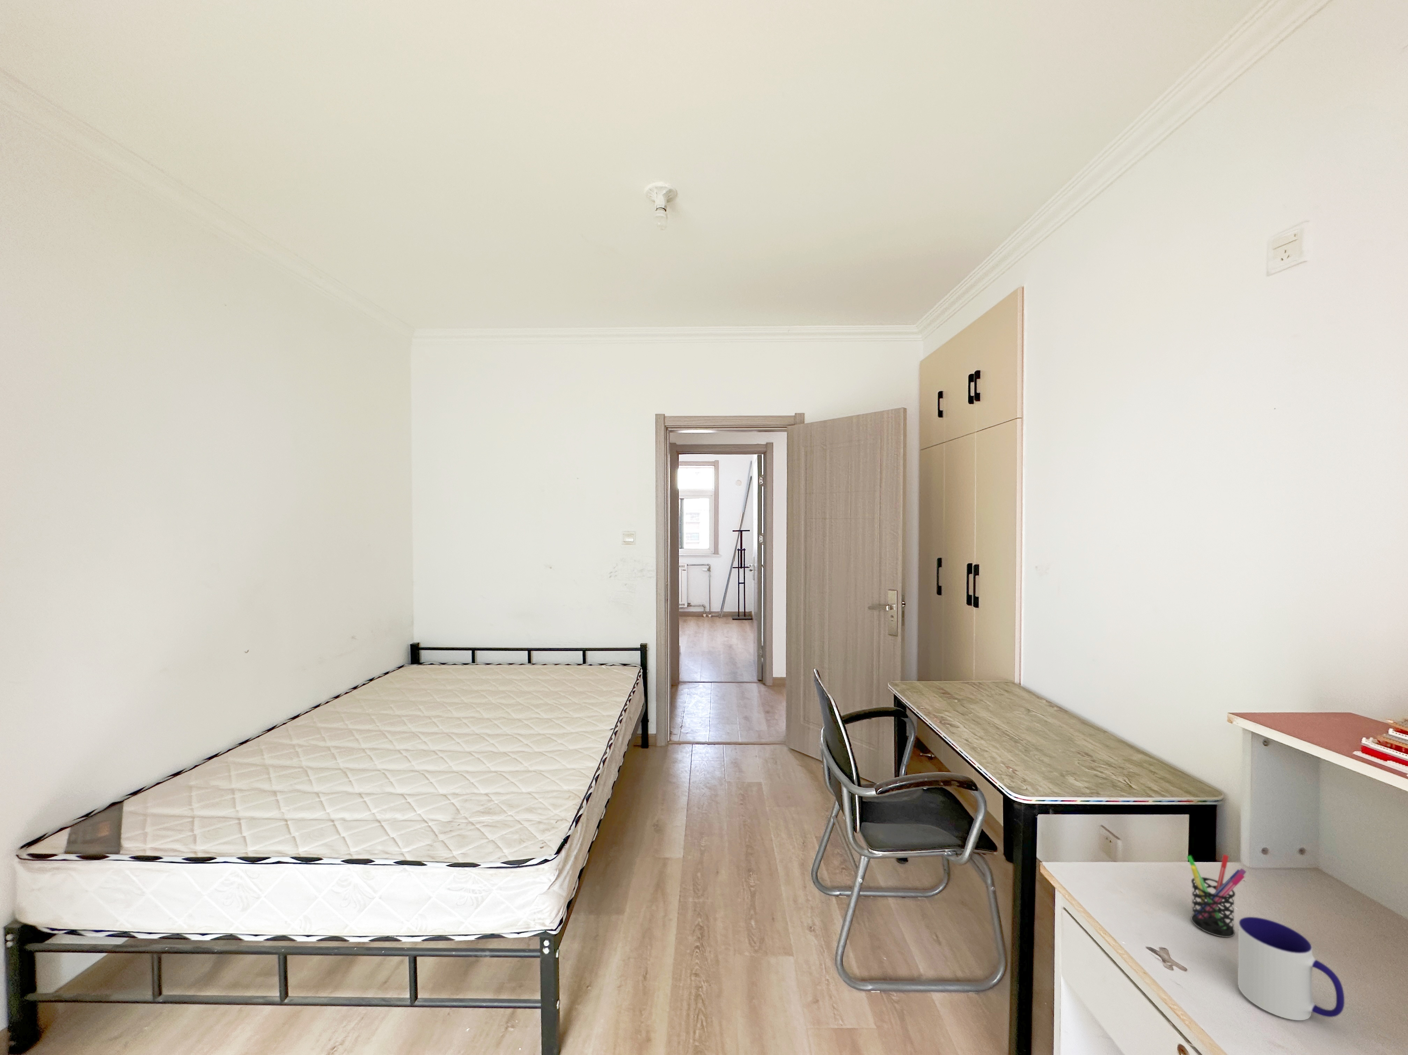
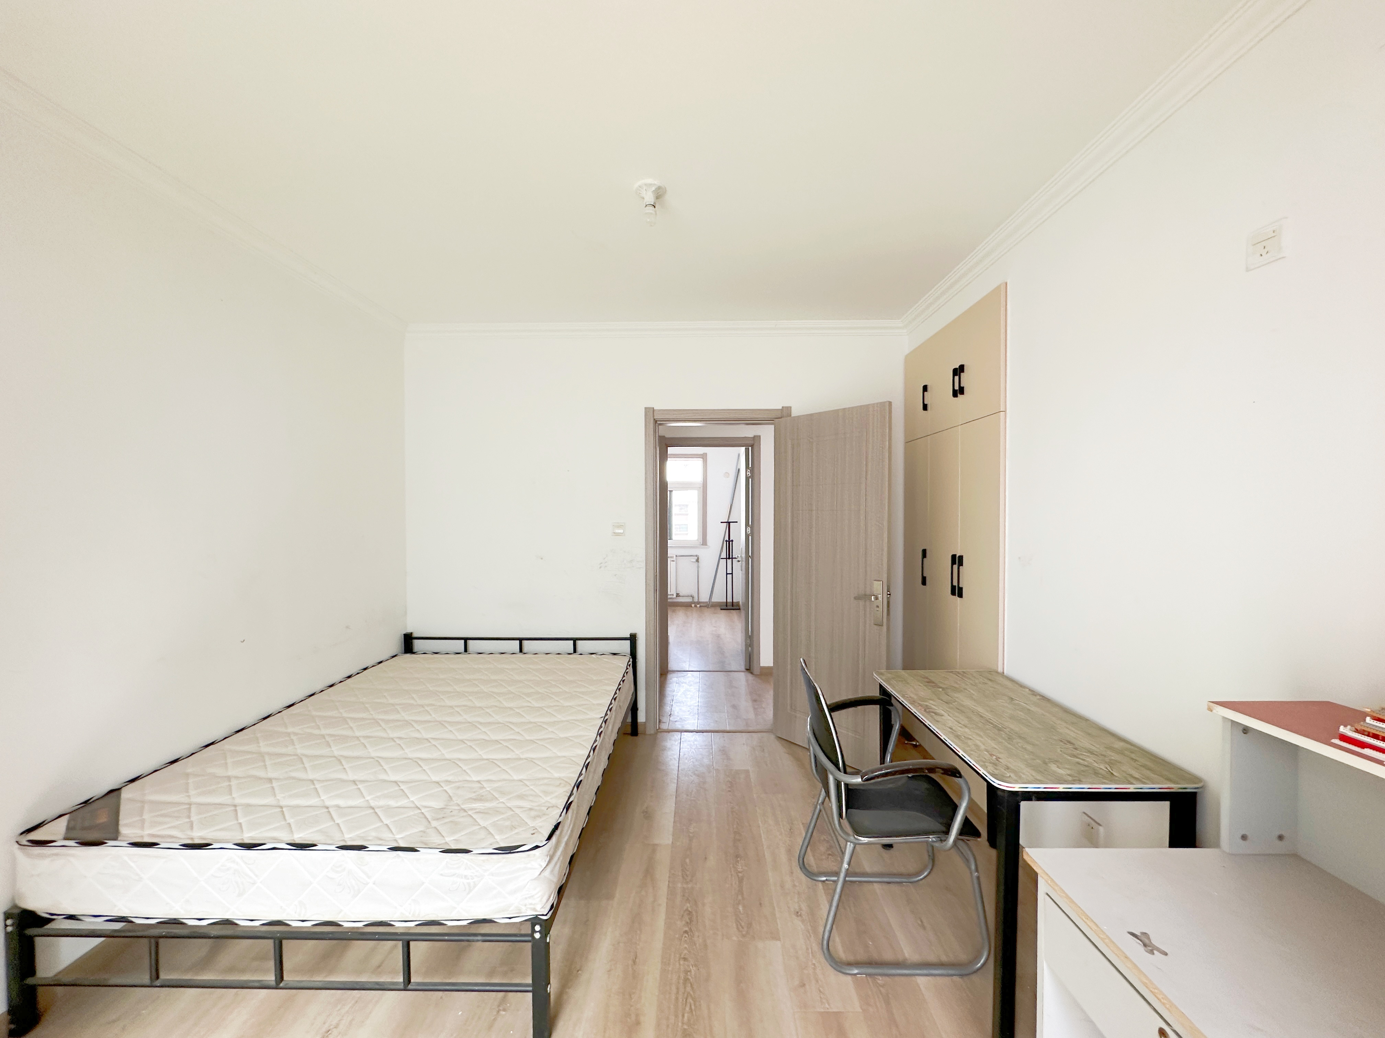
- mug (1289, 974)
- pen holder (1210, 888)
